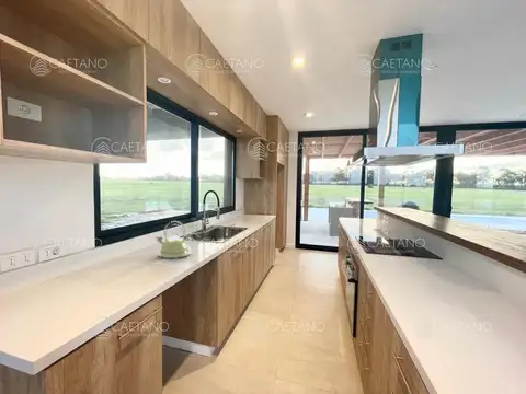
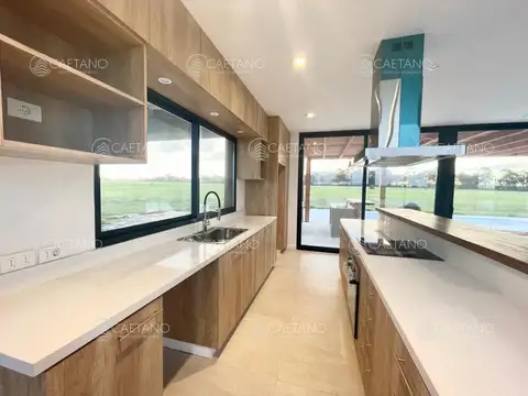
- kettle (172, 237)
